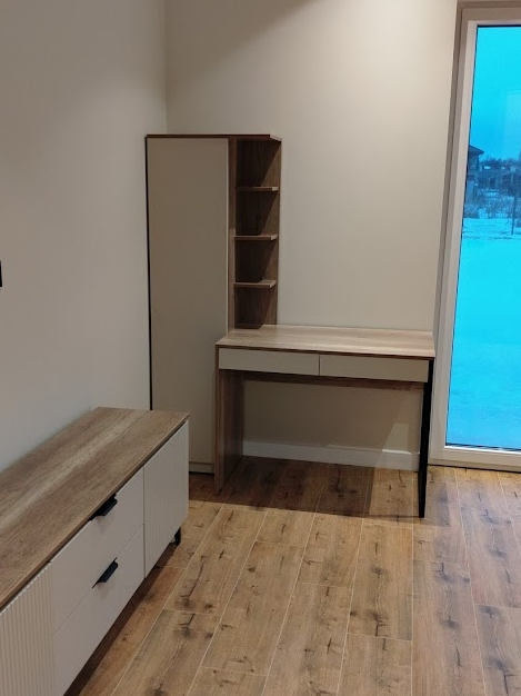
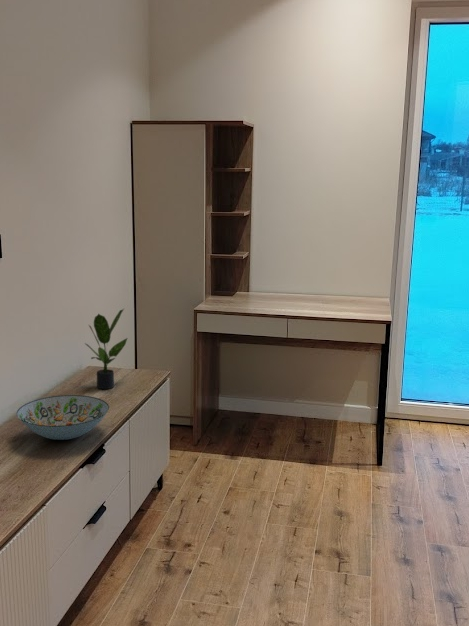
+ potted plant (111, 348)
+ decorative bowl (64, 422)
